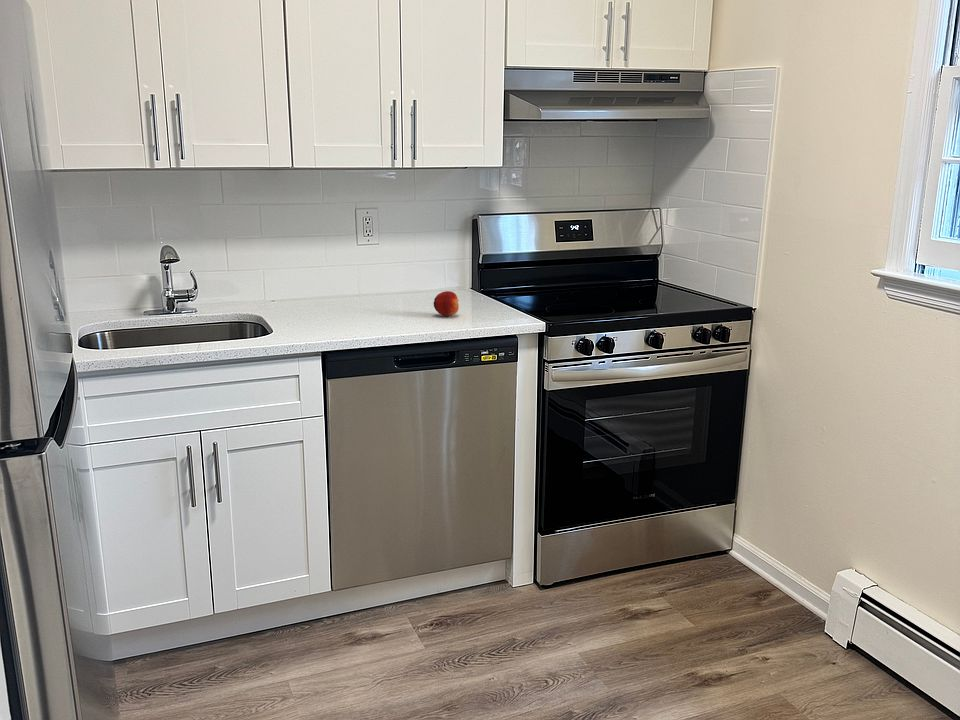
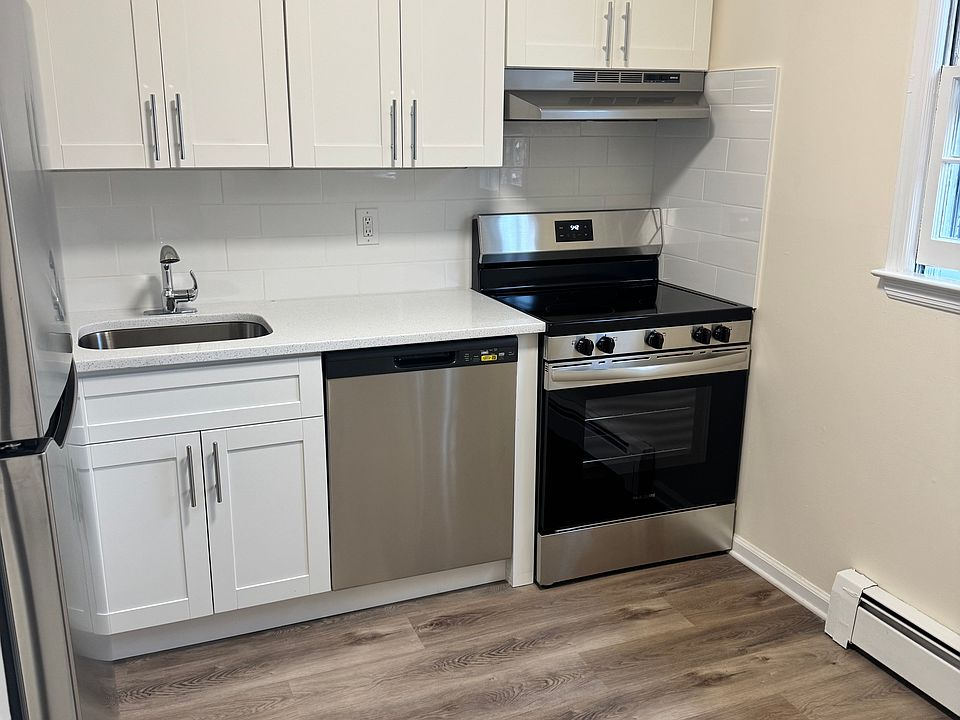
- apple (446, 303)
